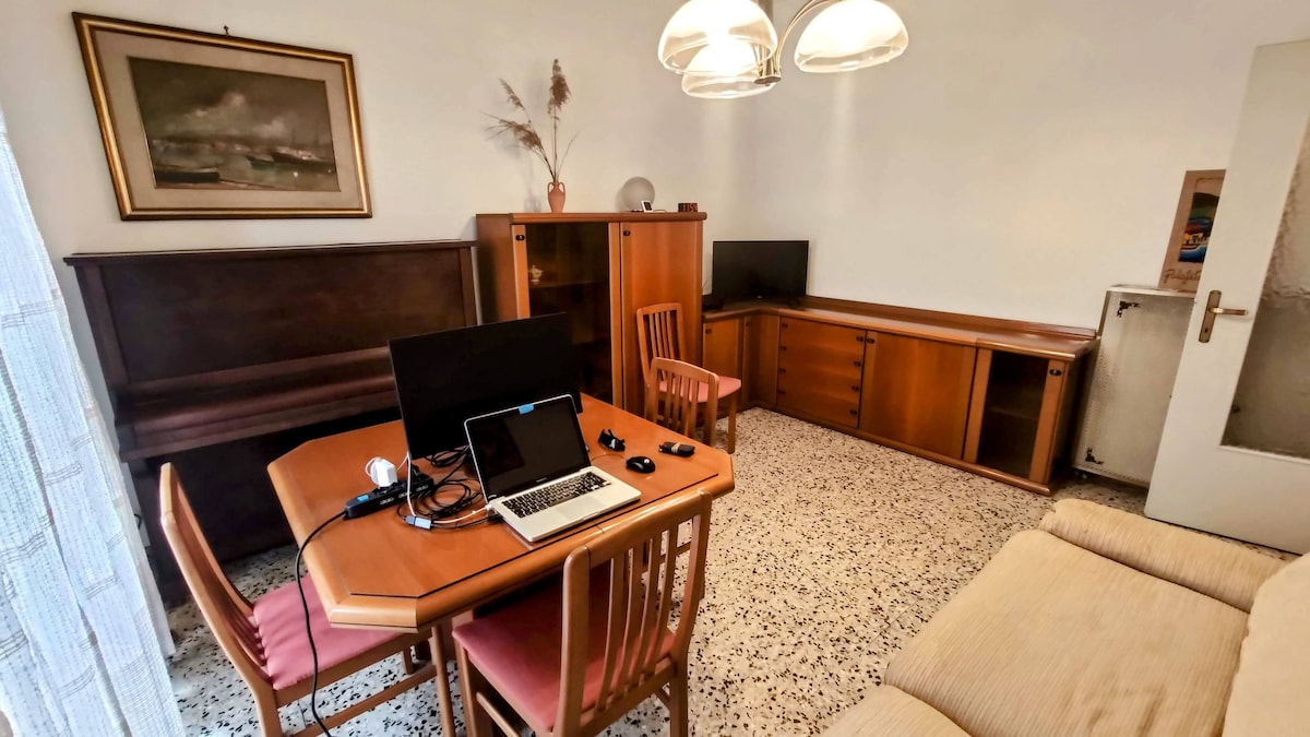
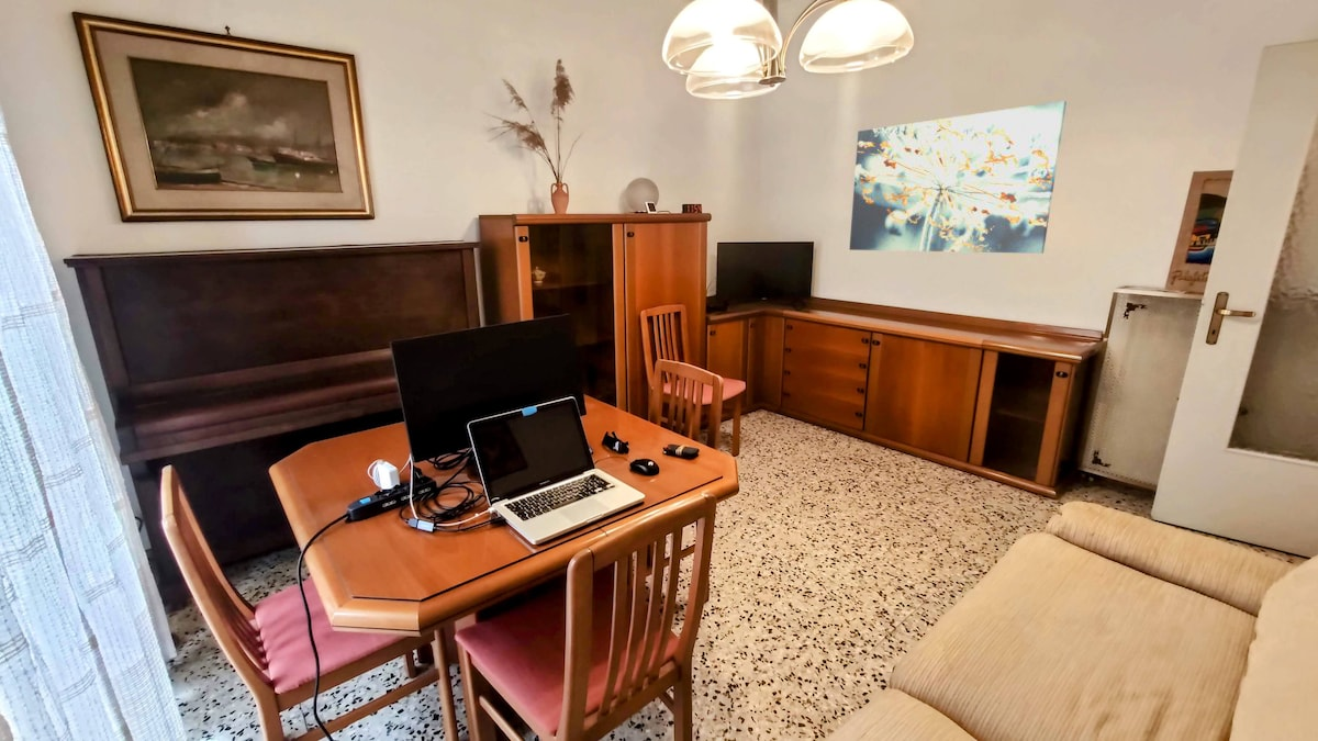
+ wall art (941, 186)
